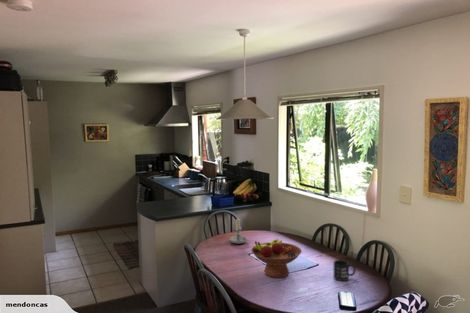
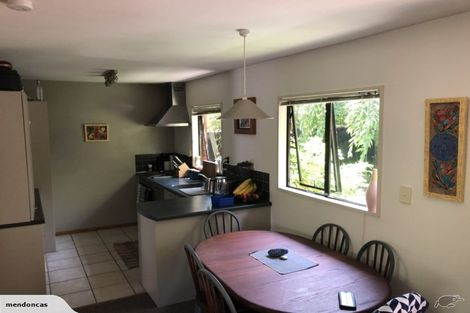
- mug (344, 270)
- fruit bowl (276, 257)
- candle (238, 230)
